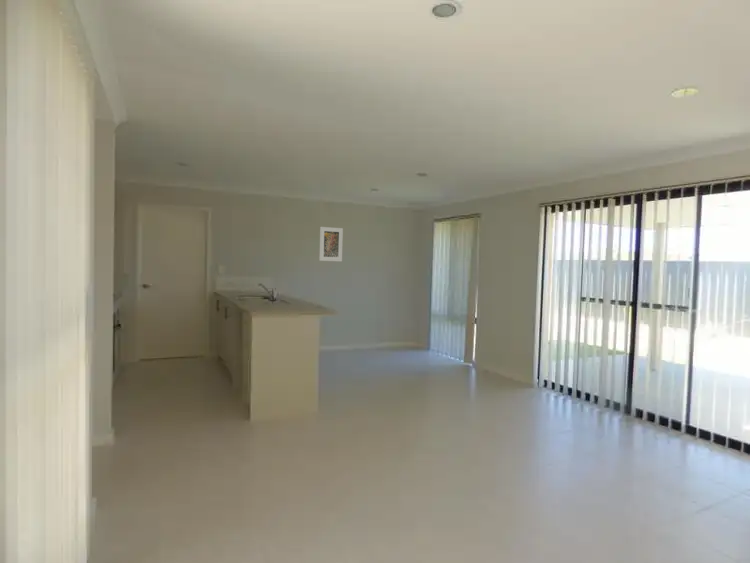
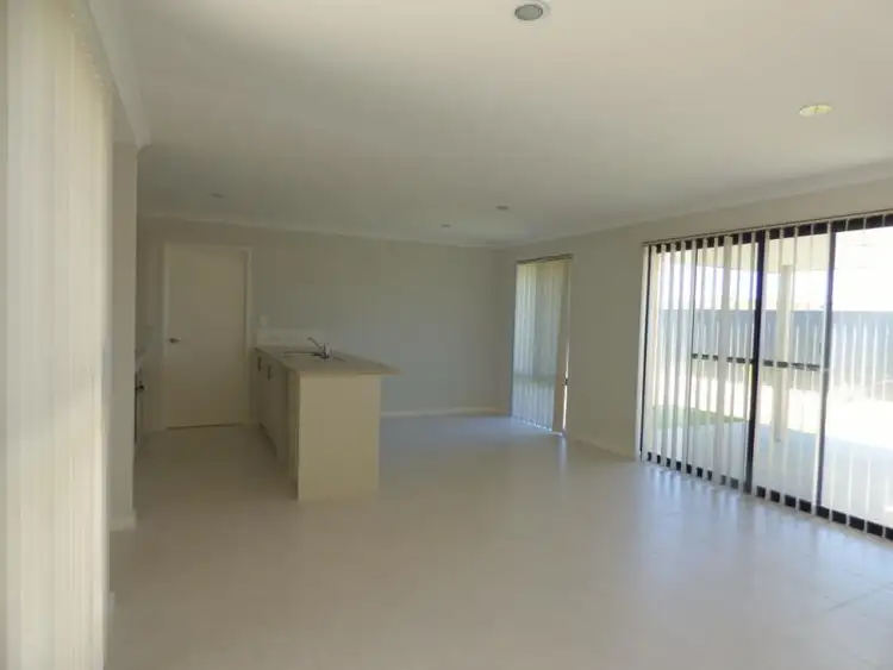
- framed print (331, 244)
